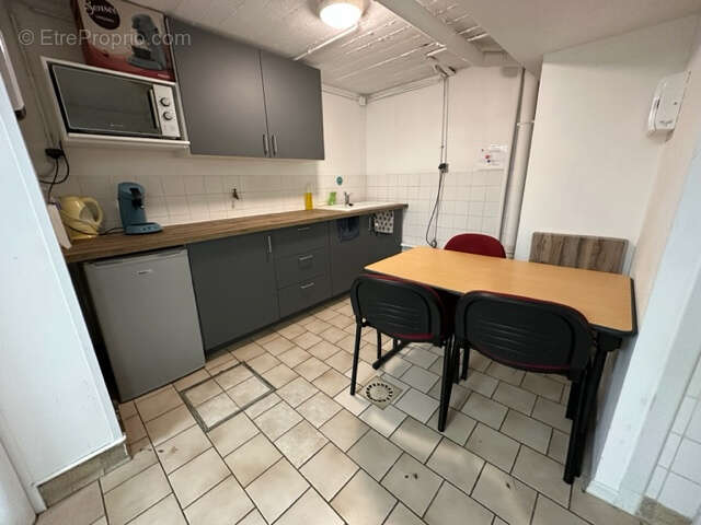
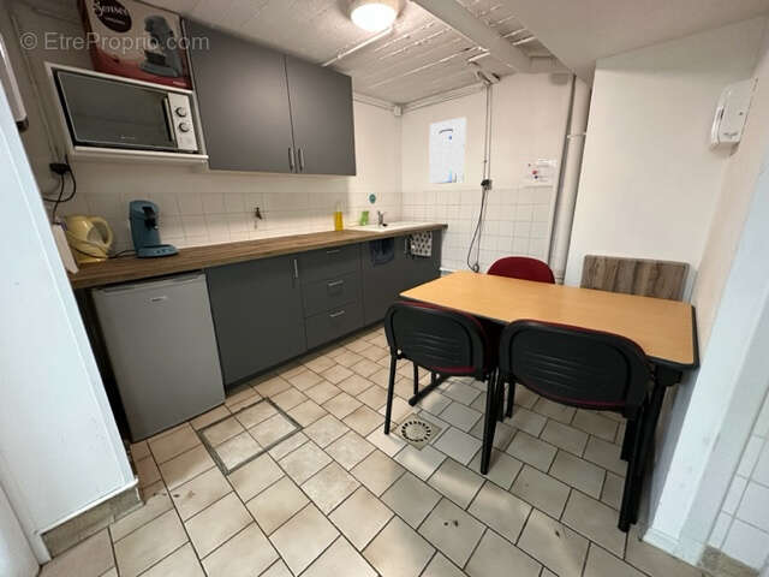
+ wall art (446, 153)
